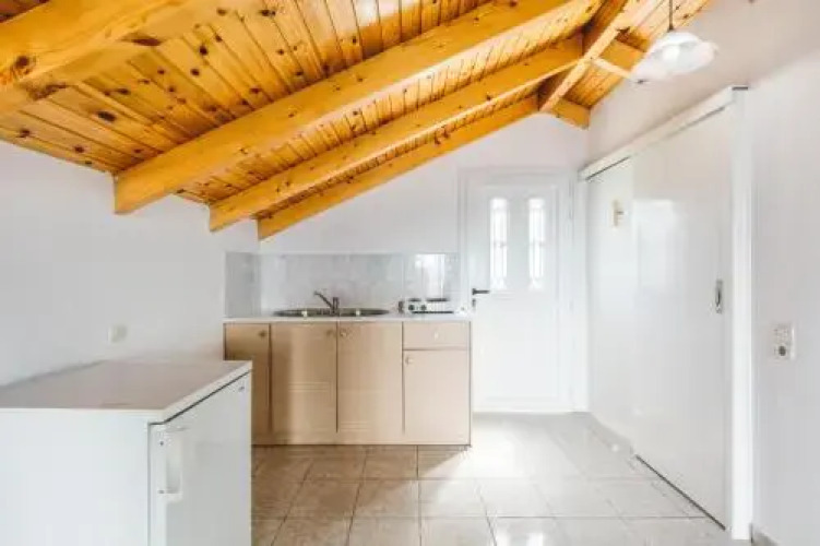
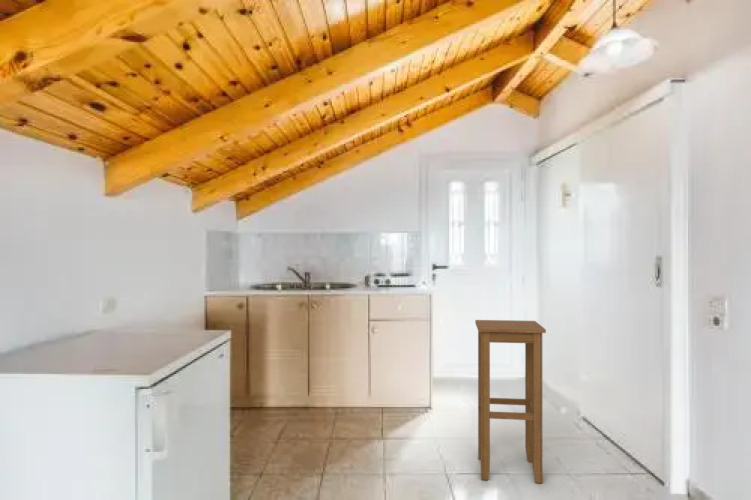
+ stool (508, 398)
